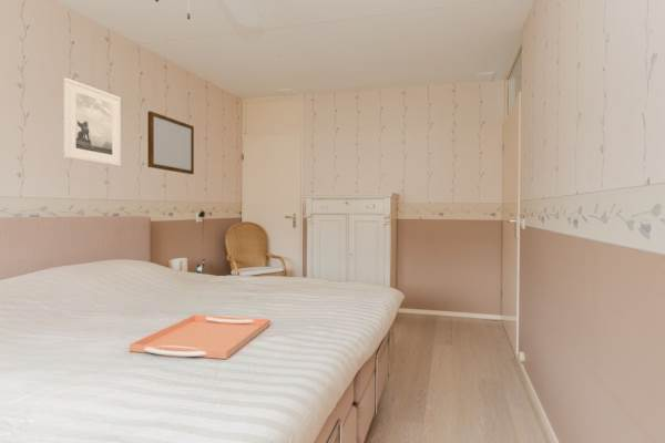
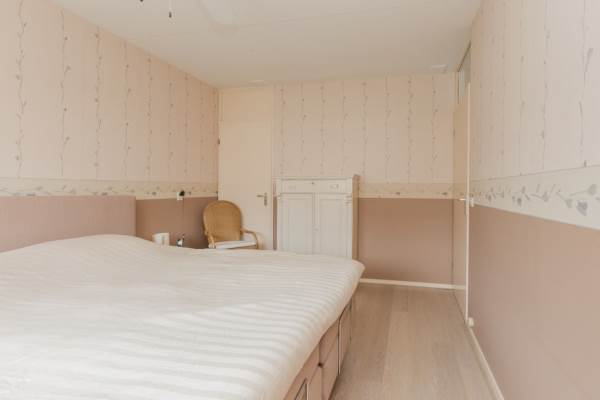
- serving tray (207, 333)
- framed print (94, 124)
- writing board (172, 145)
